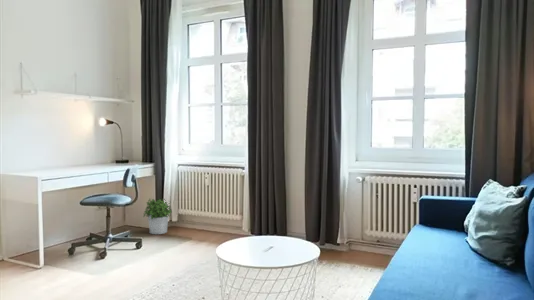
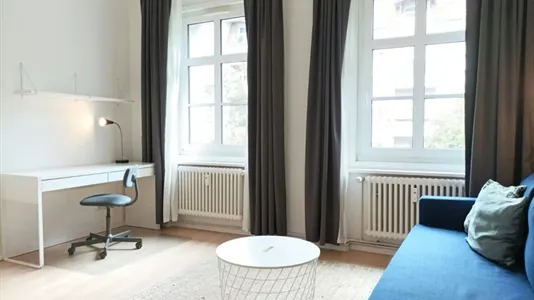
- potted plant (156, 215)
